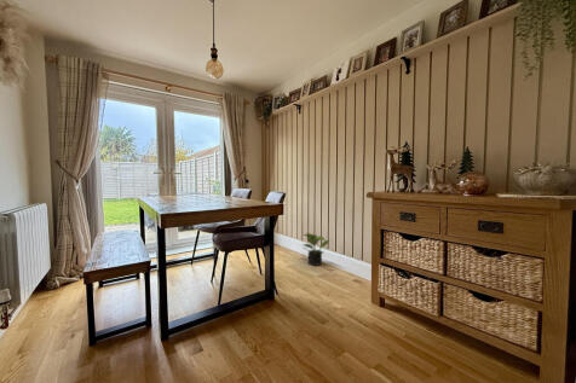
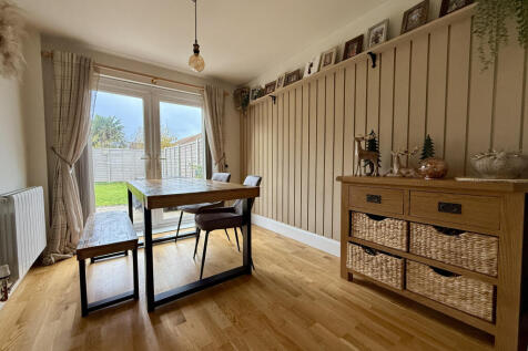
- potted plant (312, 246)
